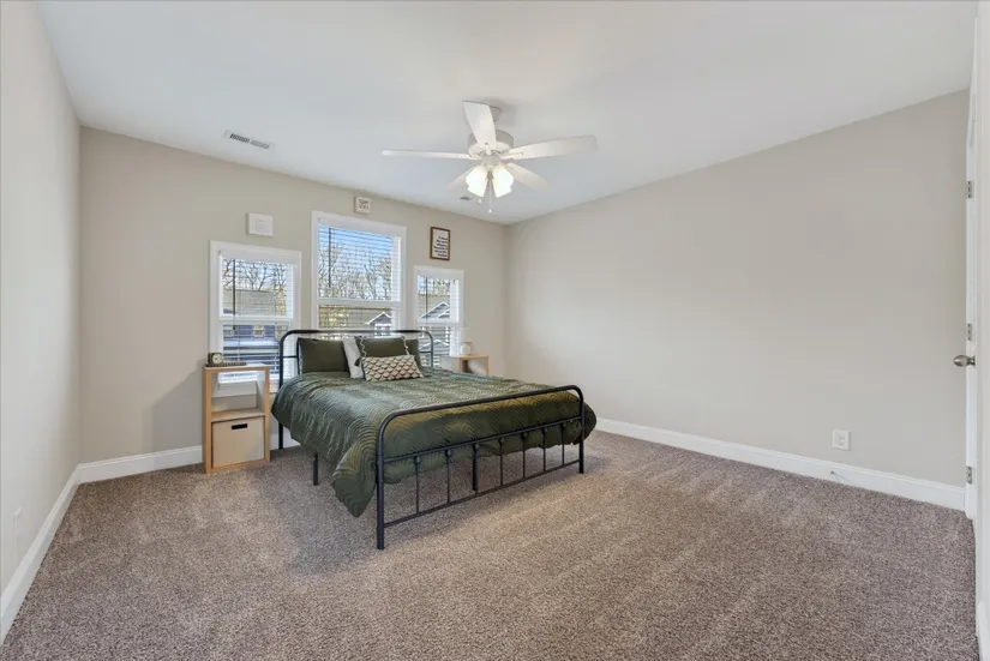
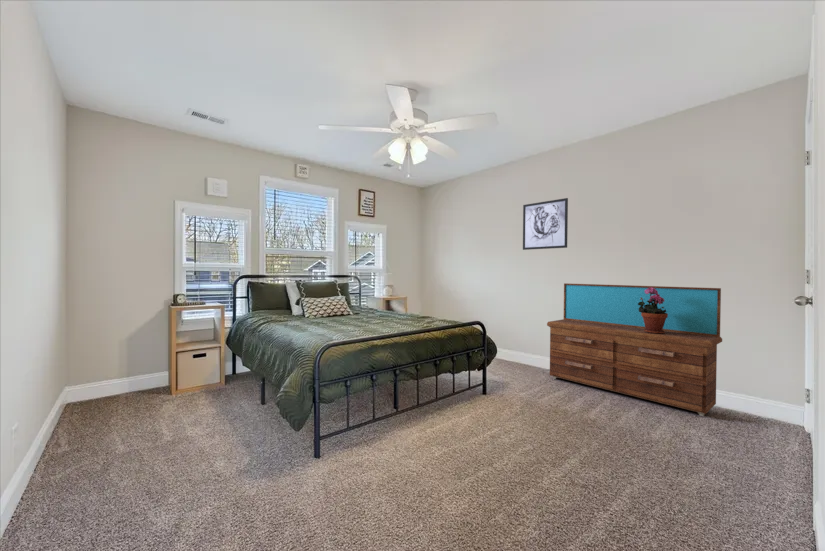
+ dresser (622, 338)
+ potted plant (653, 308)
+ wall art (544, 225)
